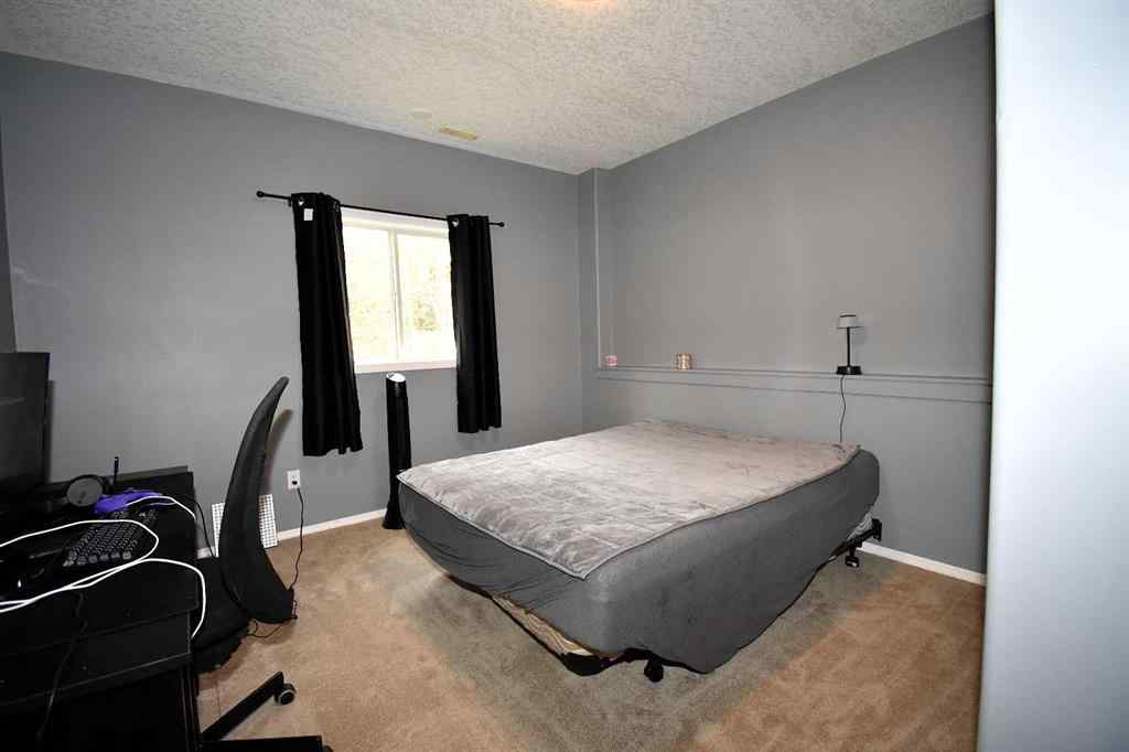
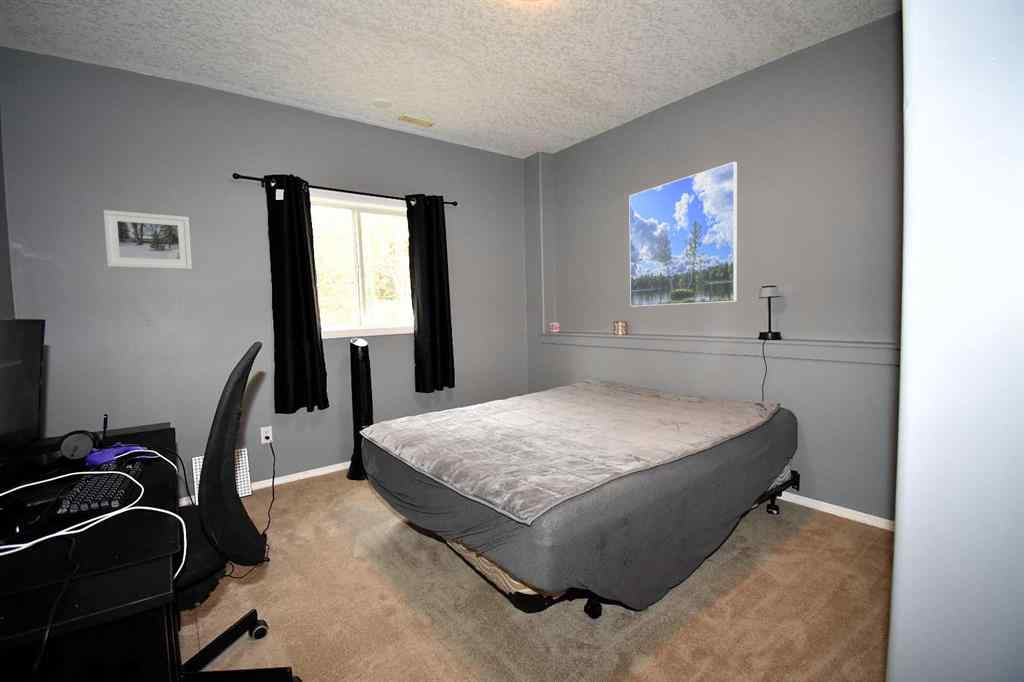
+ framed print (149, 241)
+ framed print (677, 242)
